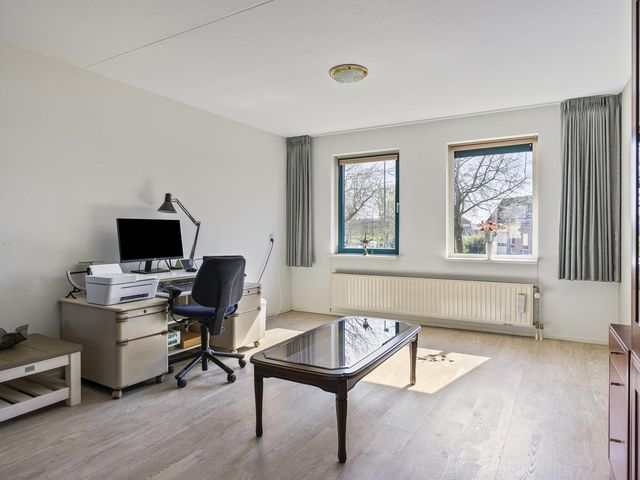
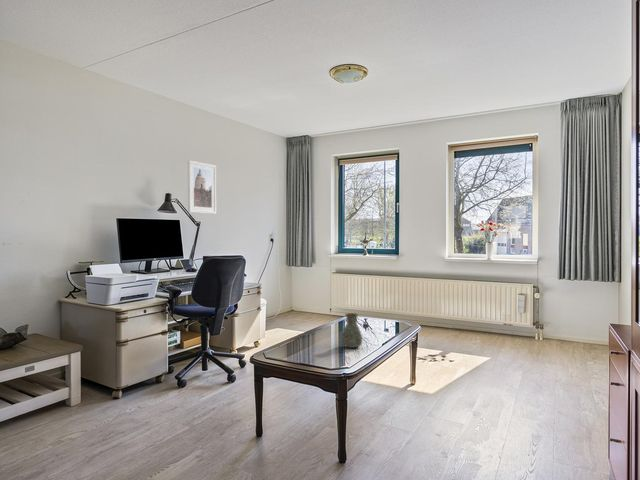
+ decorative vase (351, 330)
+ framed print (202, 188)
